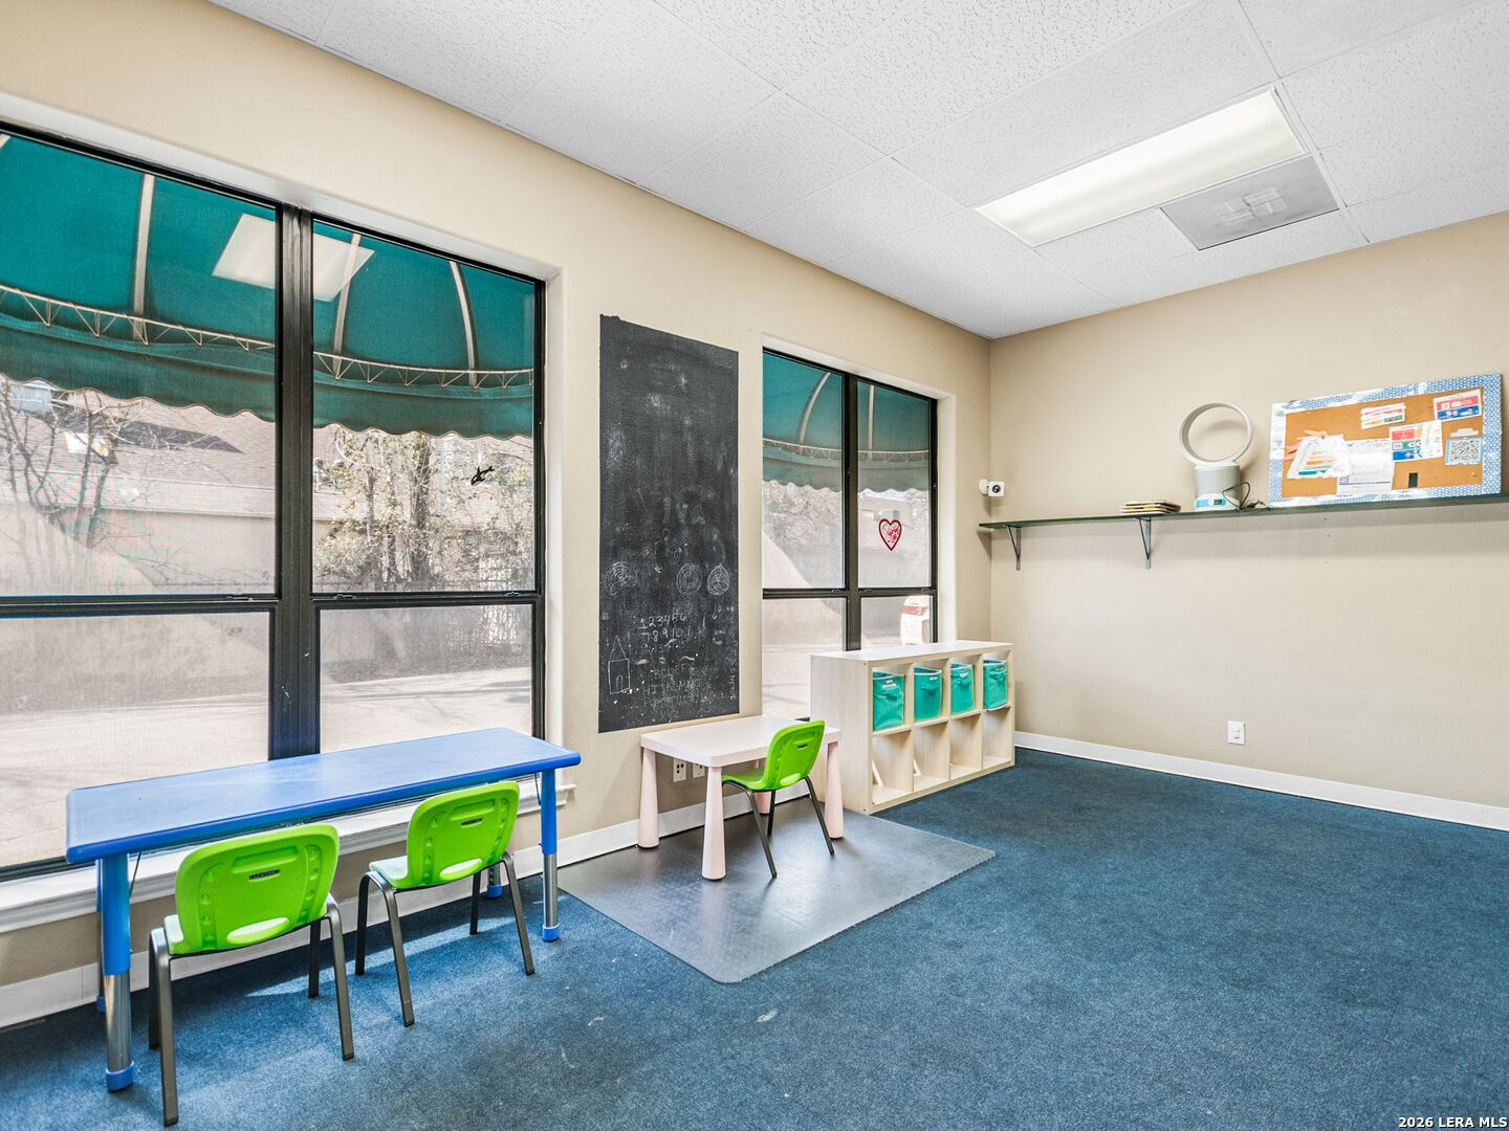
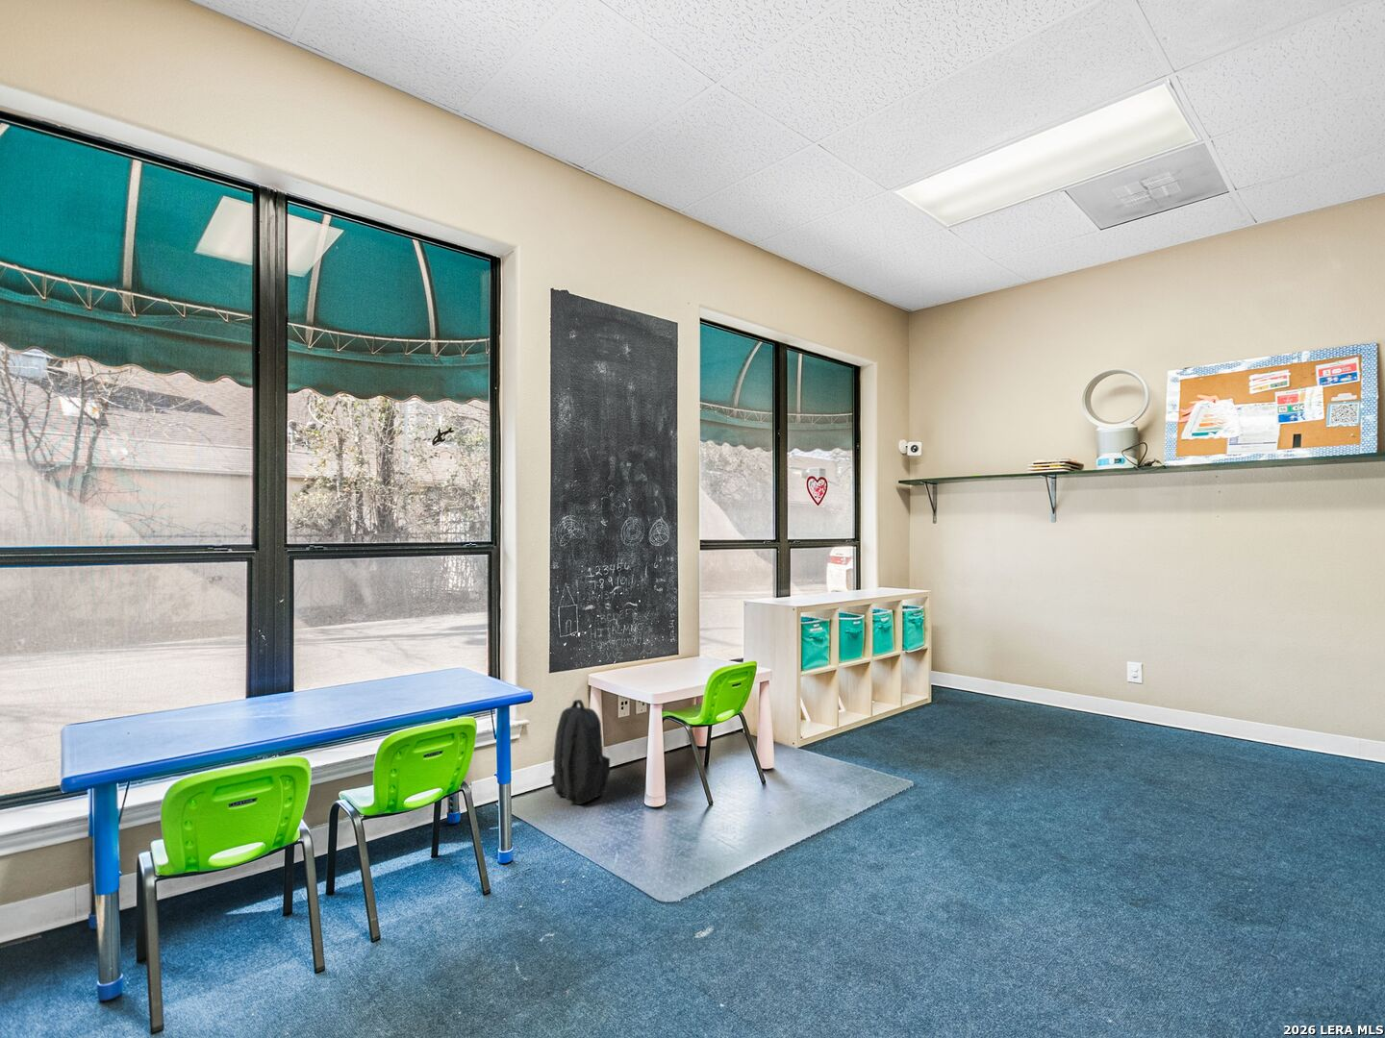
+ backpack (579, 747)
